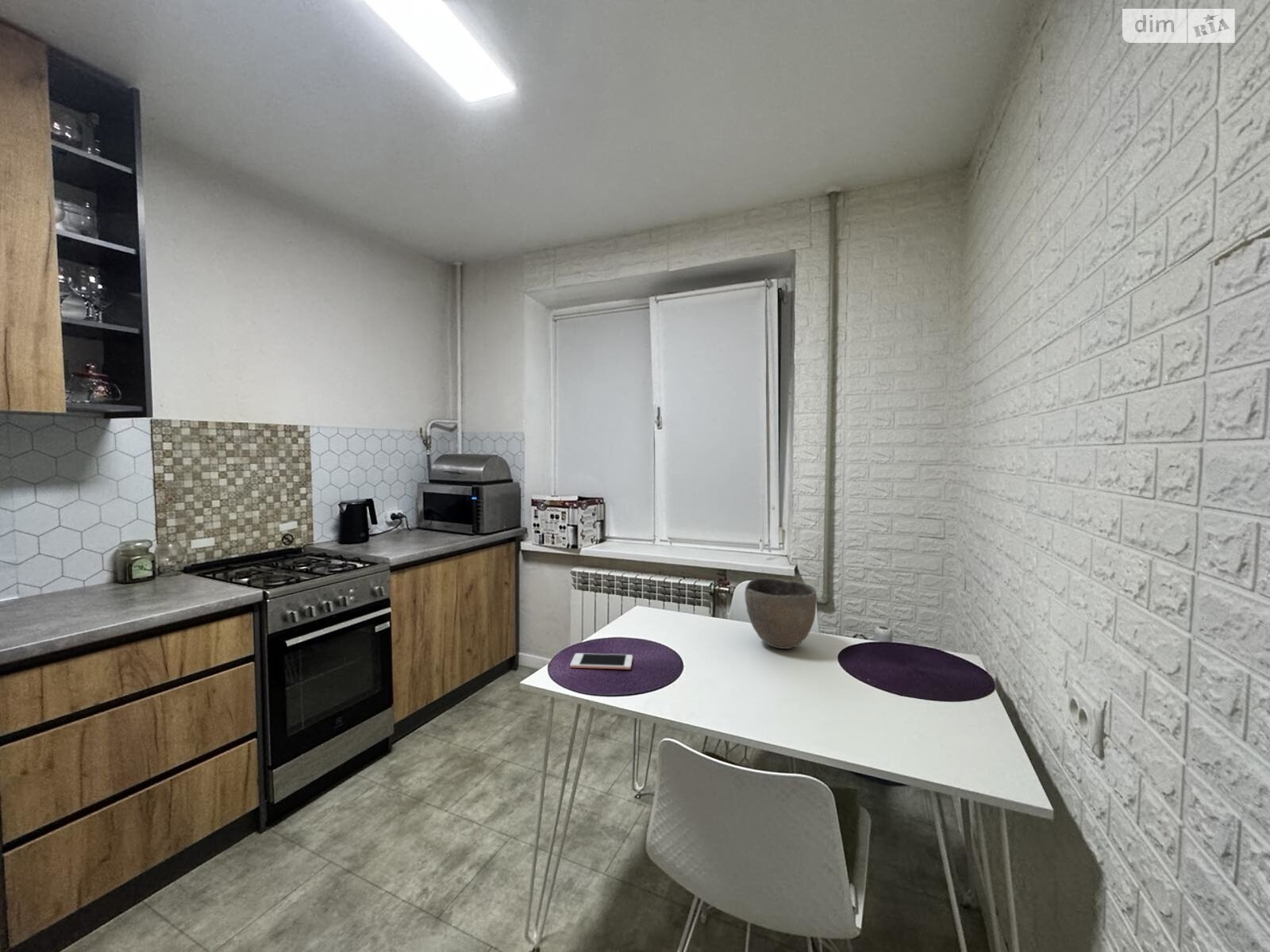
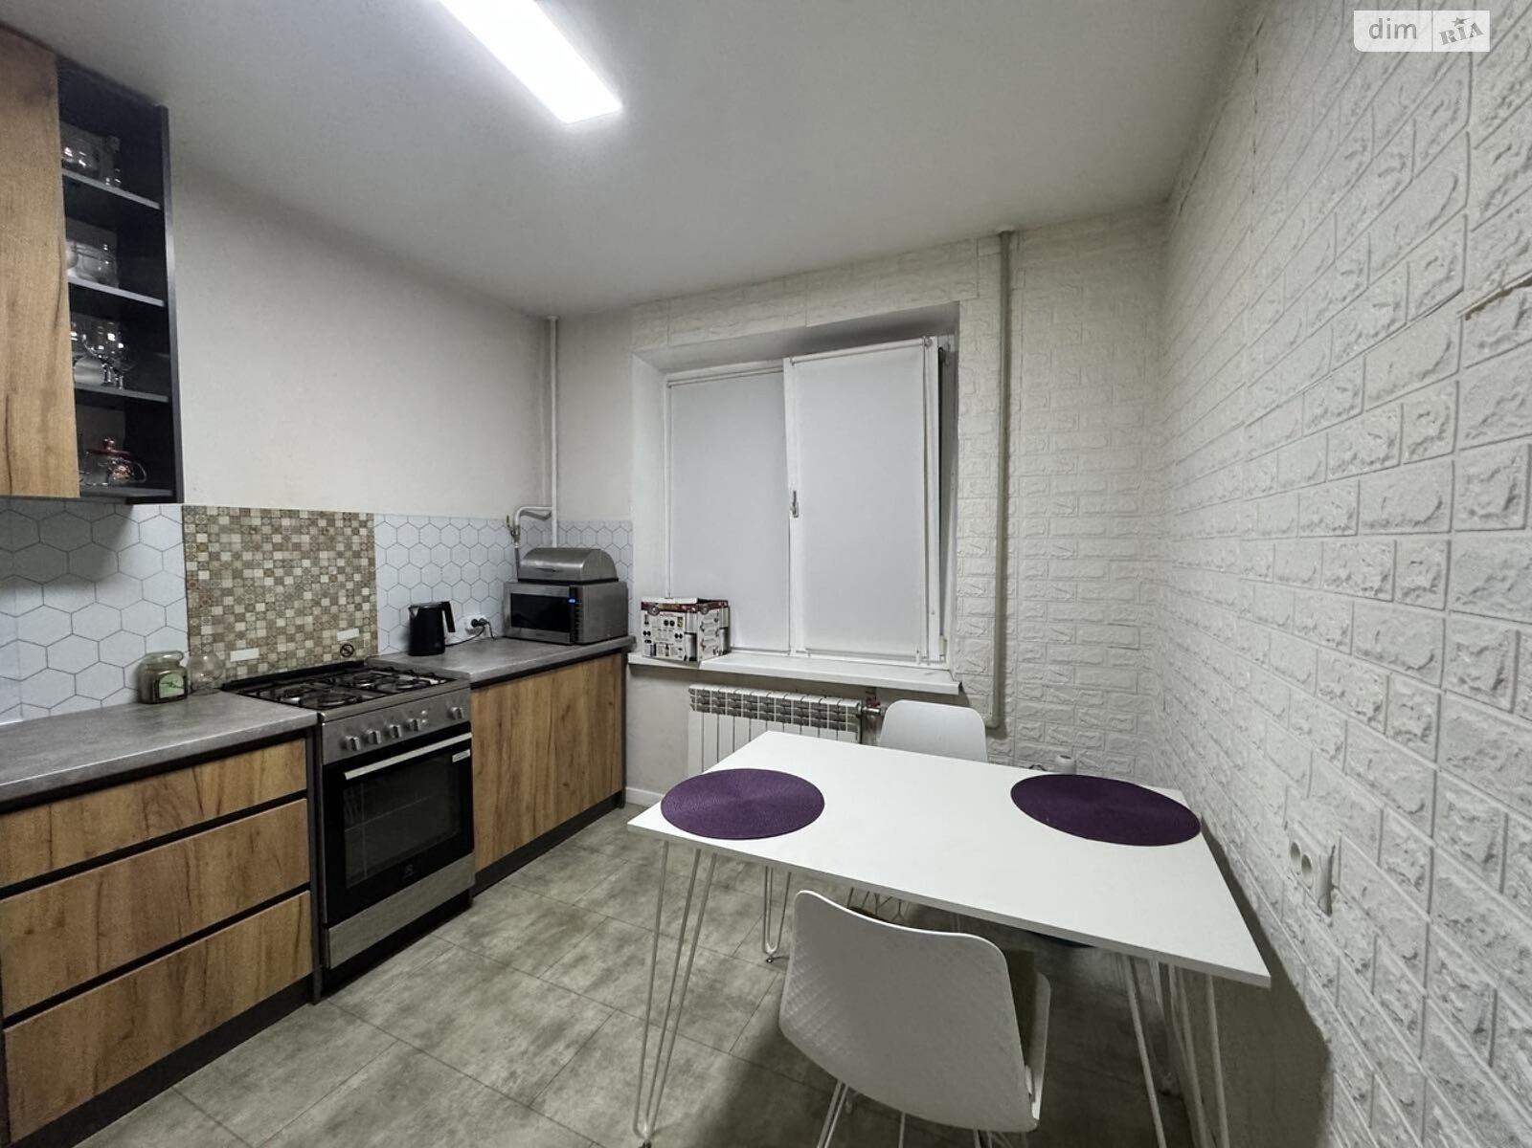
- cell phone (602, 661)
- bowl (779, 615)
